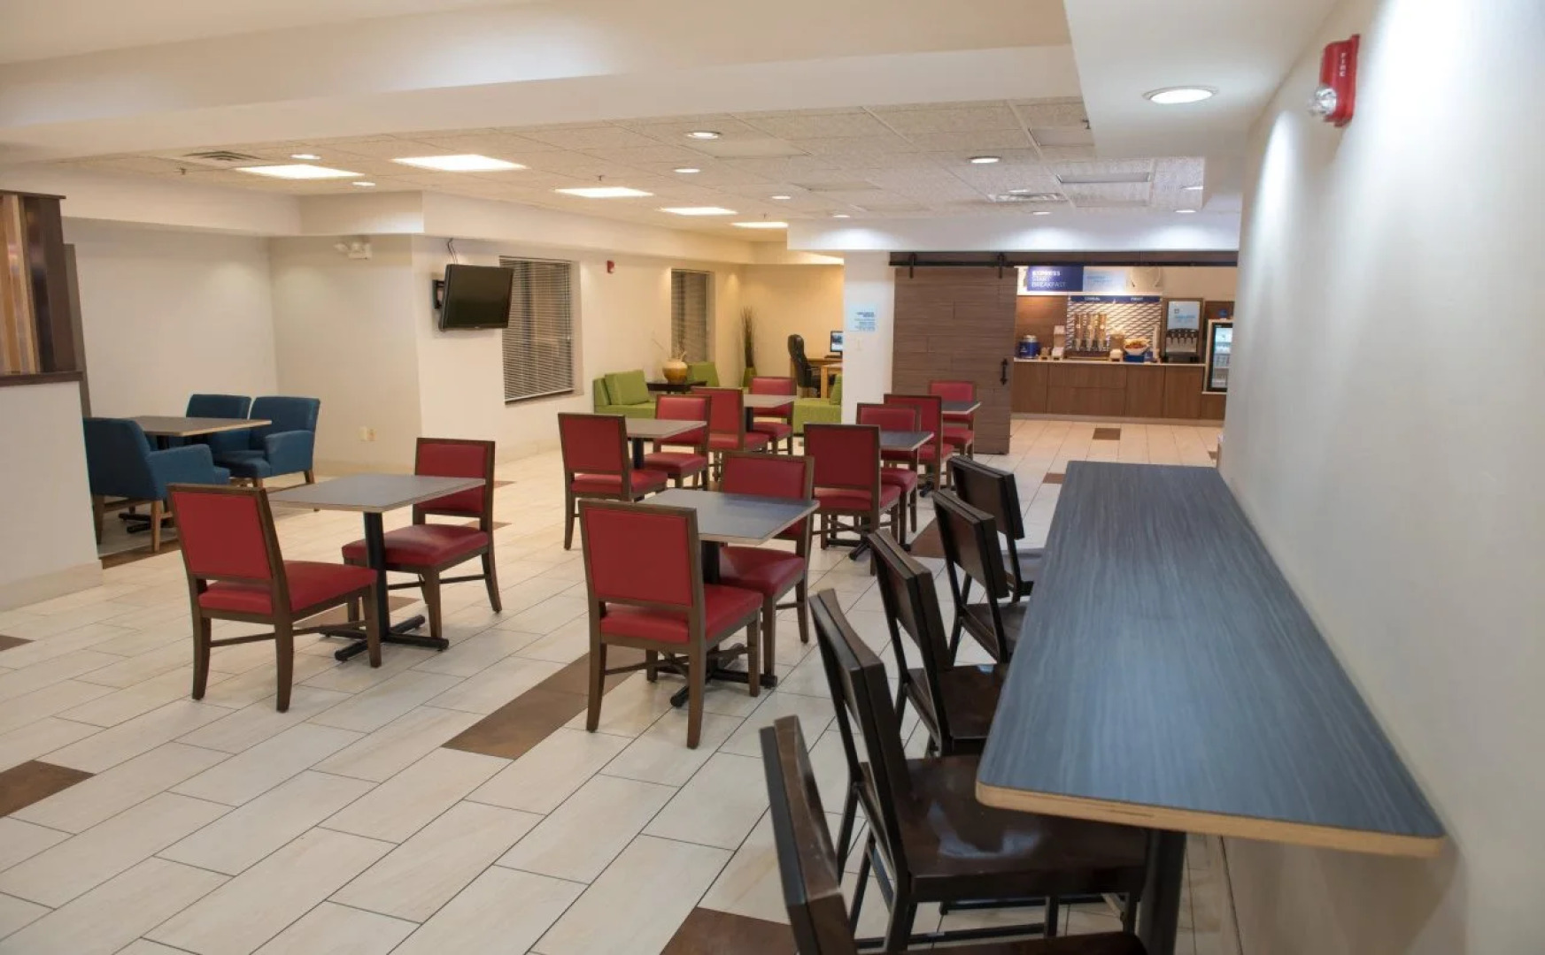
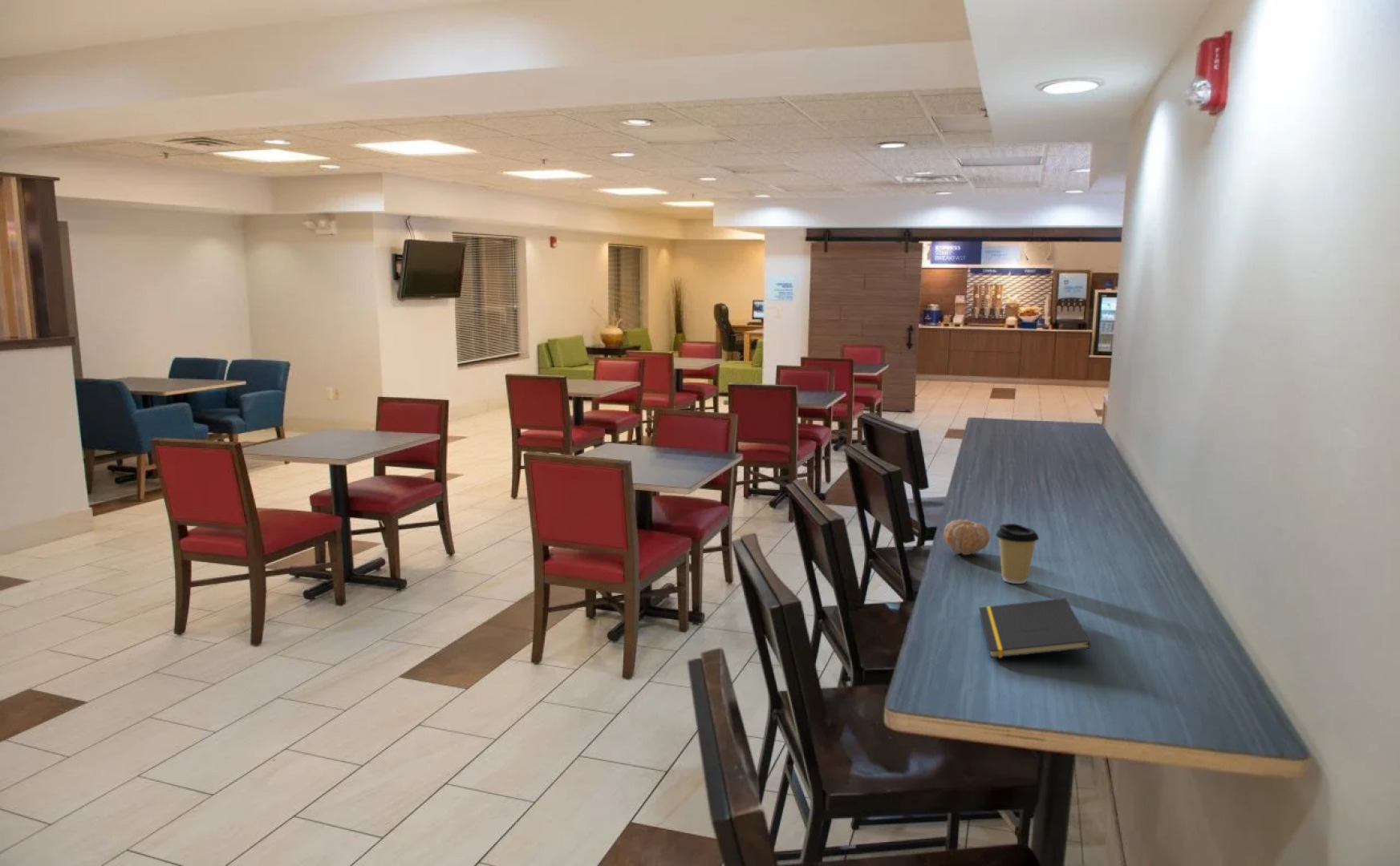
+ coffee cup (1016, 554)
+ notepad (1030, 626)
+ fruit (966, 537)
